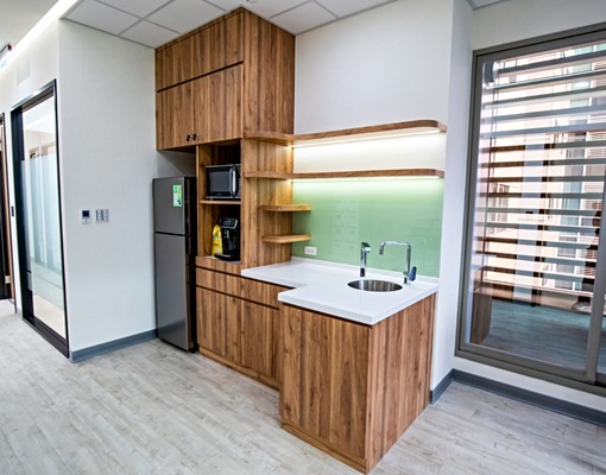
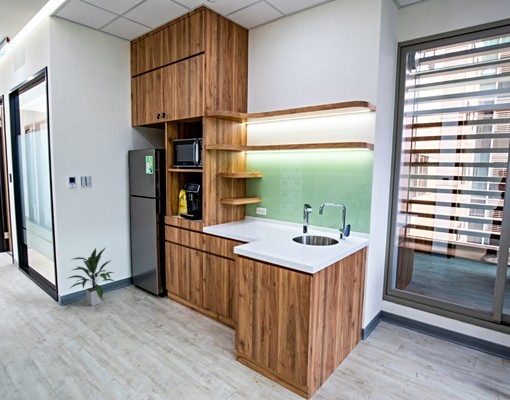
+ indoor plant (93, 277)
